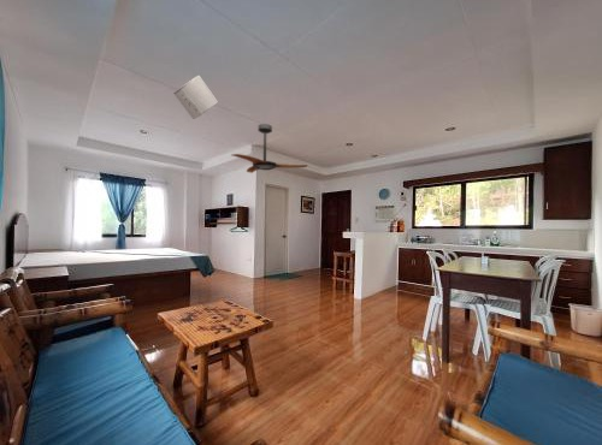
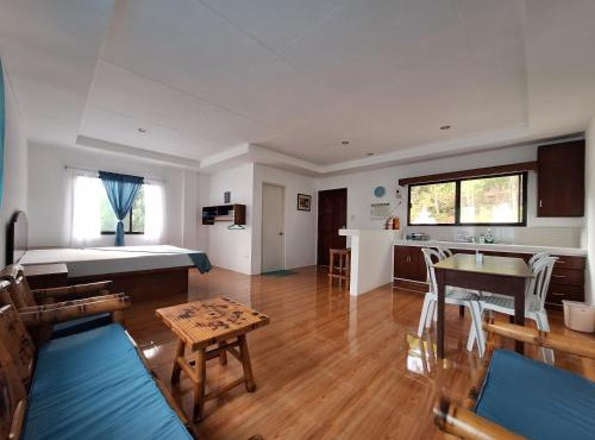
- ceiling fan (265, 148)
- toilet paper roll (196, 97)
